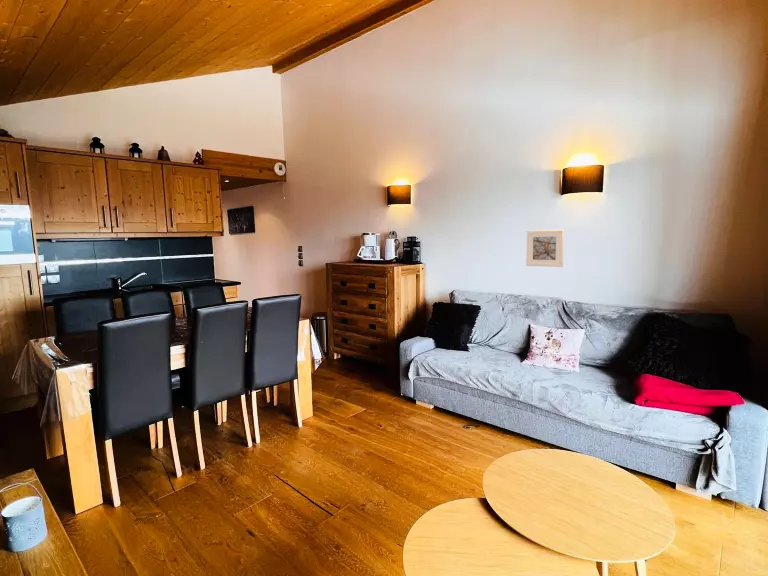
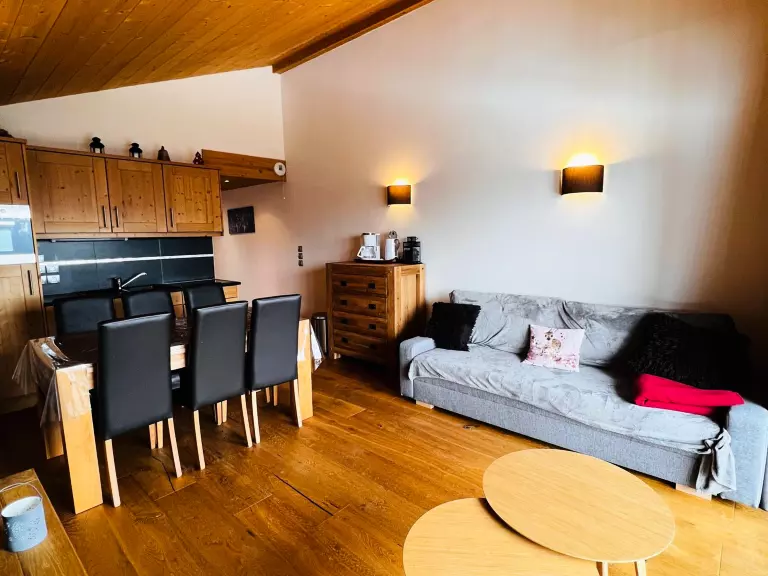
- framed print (544, 248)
